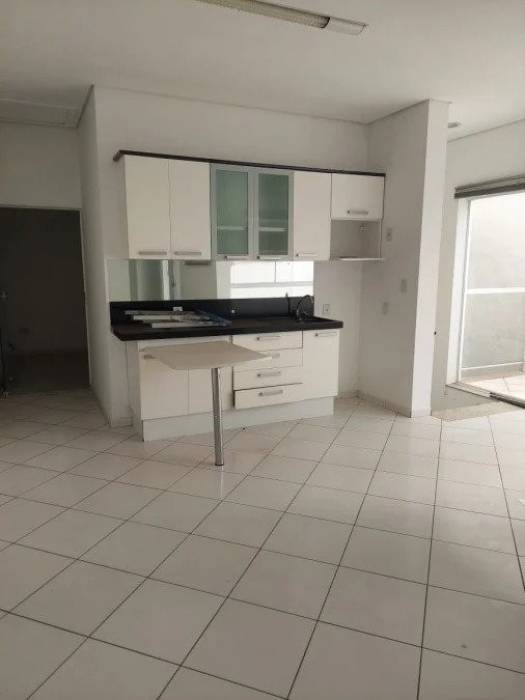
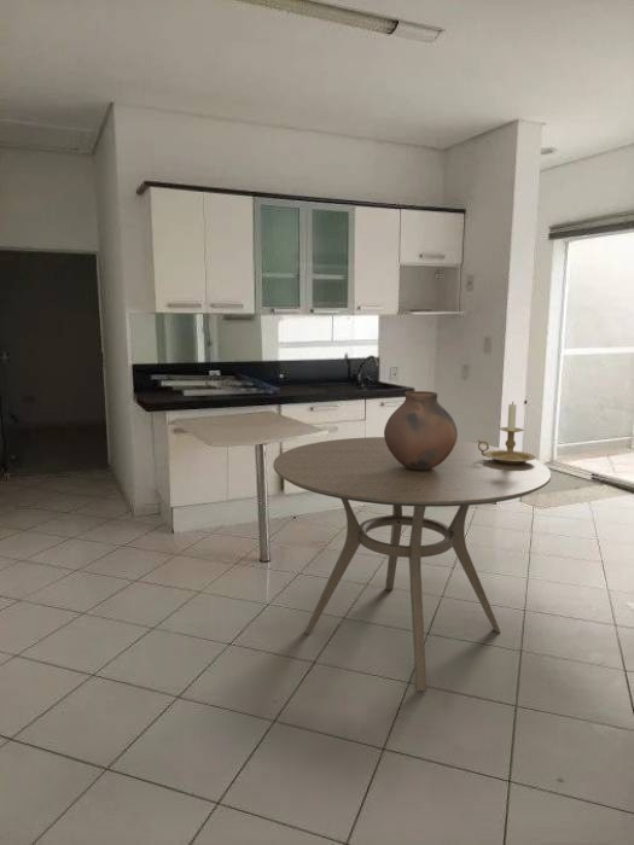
+ vase (420, 430)
+ dining table (405, 548)
+ candle holder (511, 431)
